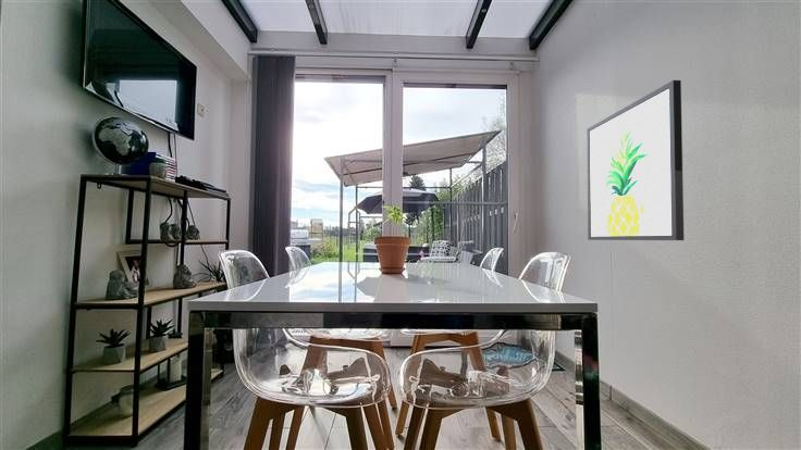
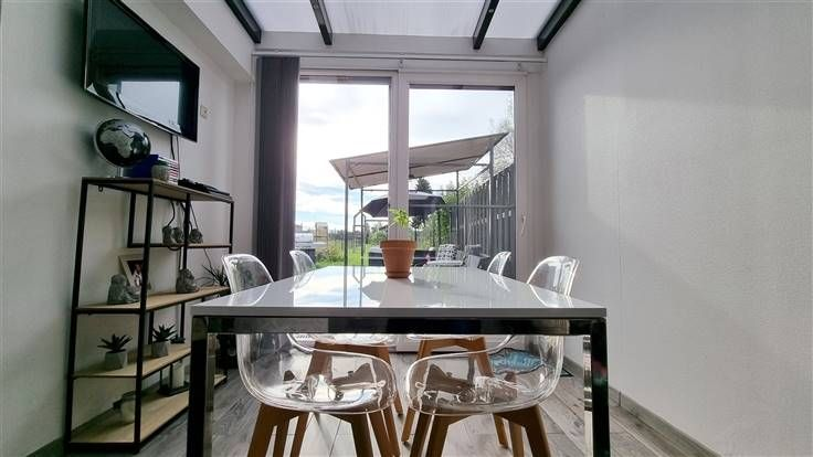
- wall art (626, 174)
